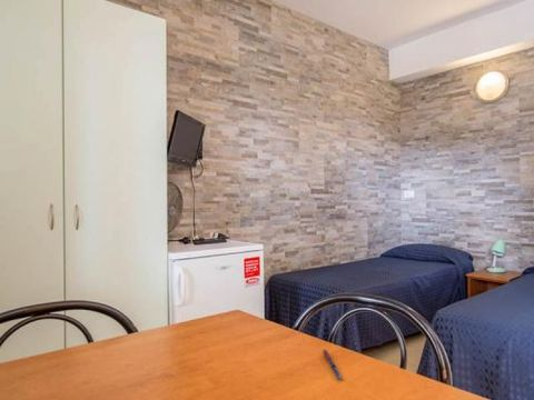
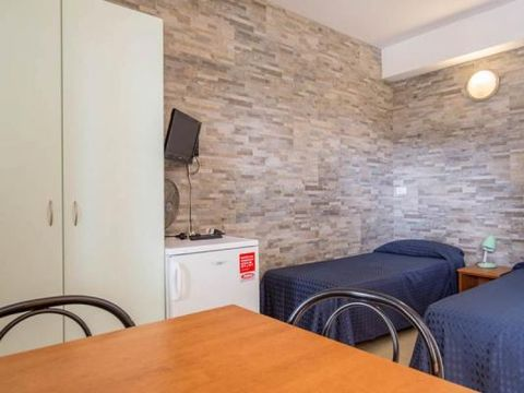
- pen (332, 362)
